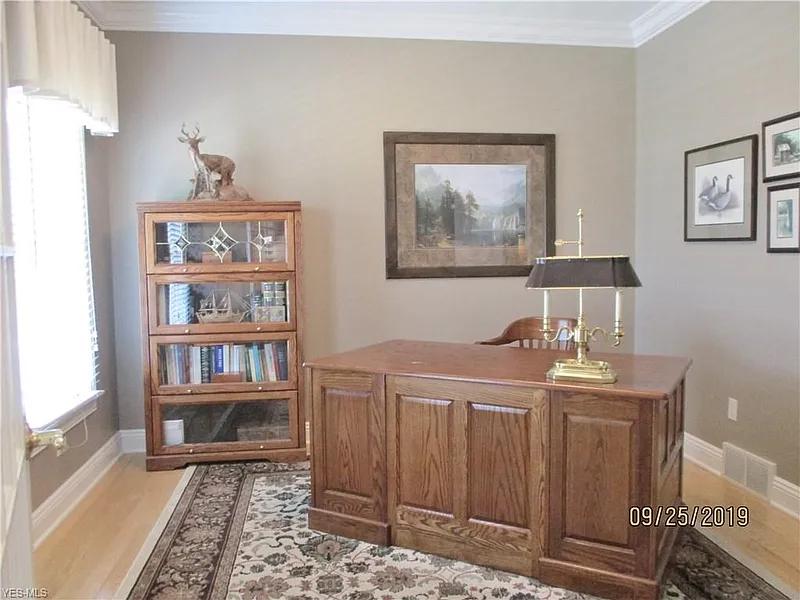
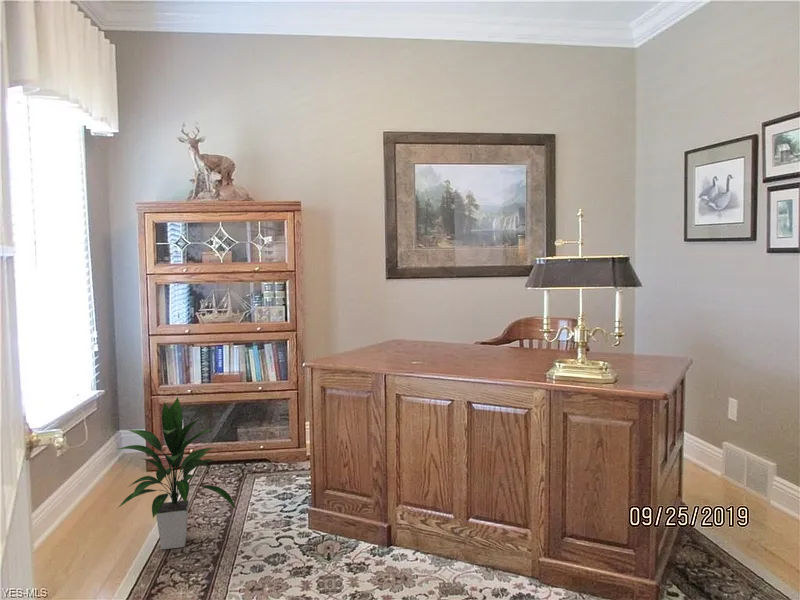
+ indoor plant (176, 474)
